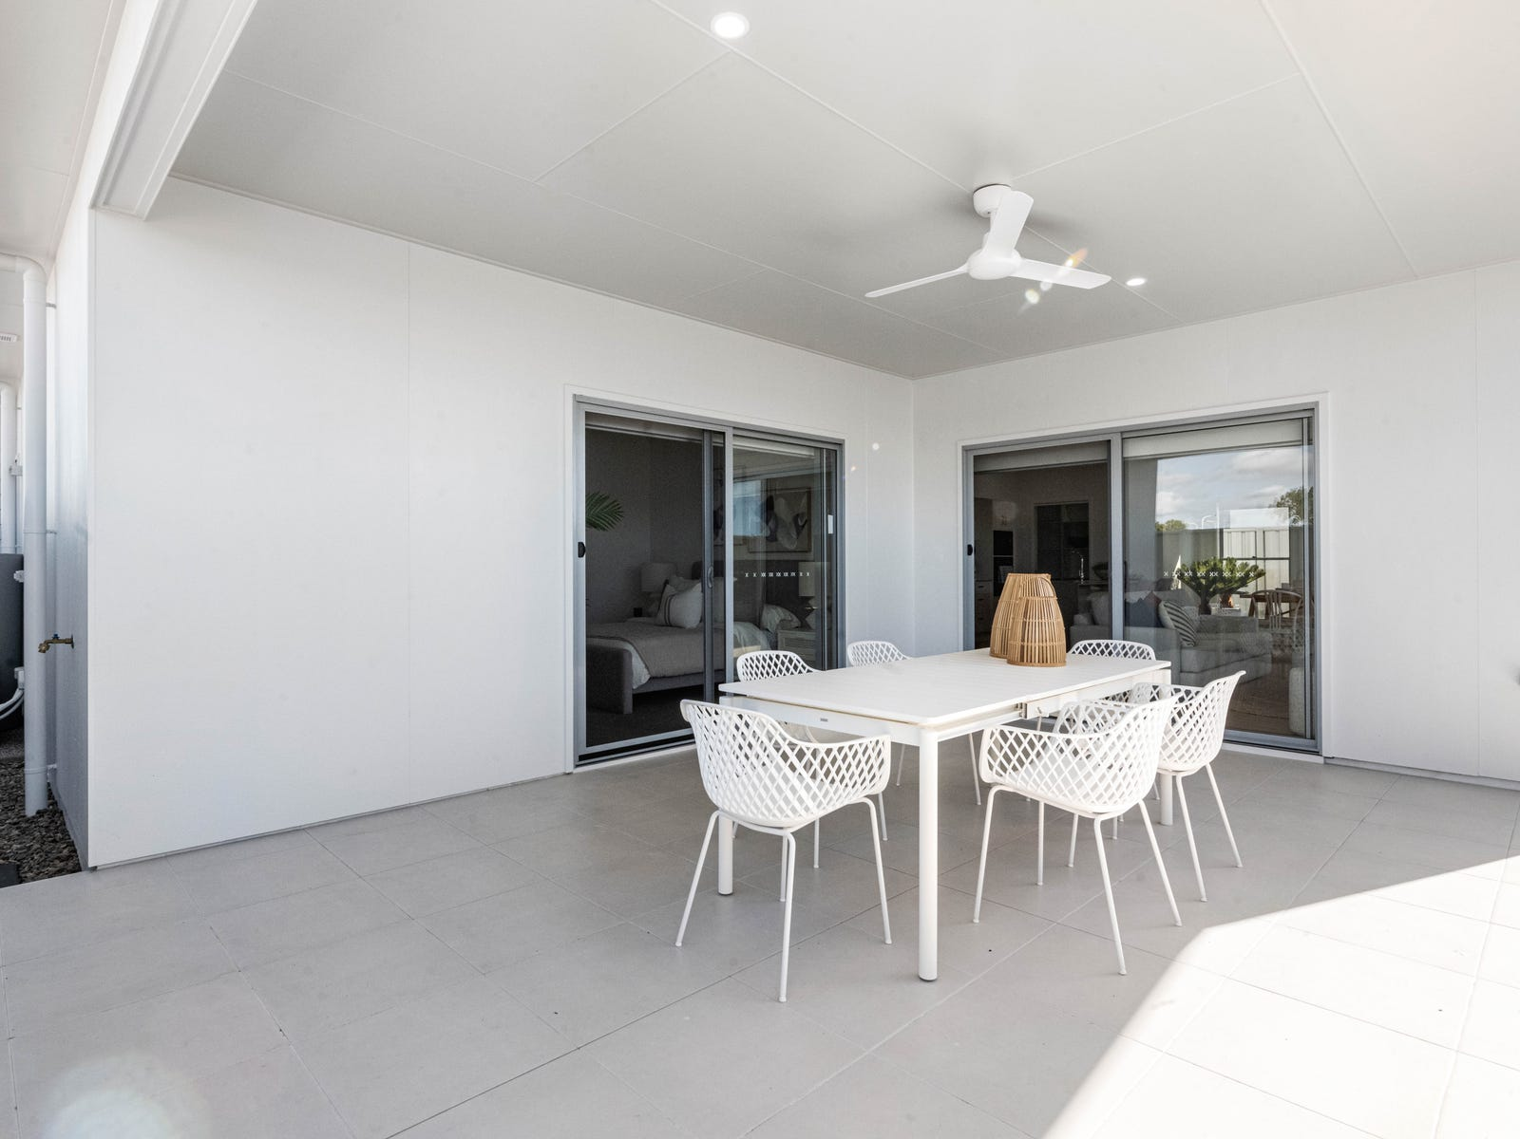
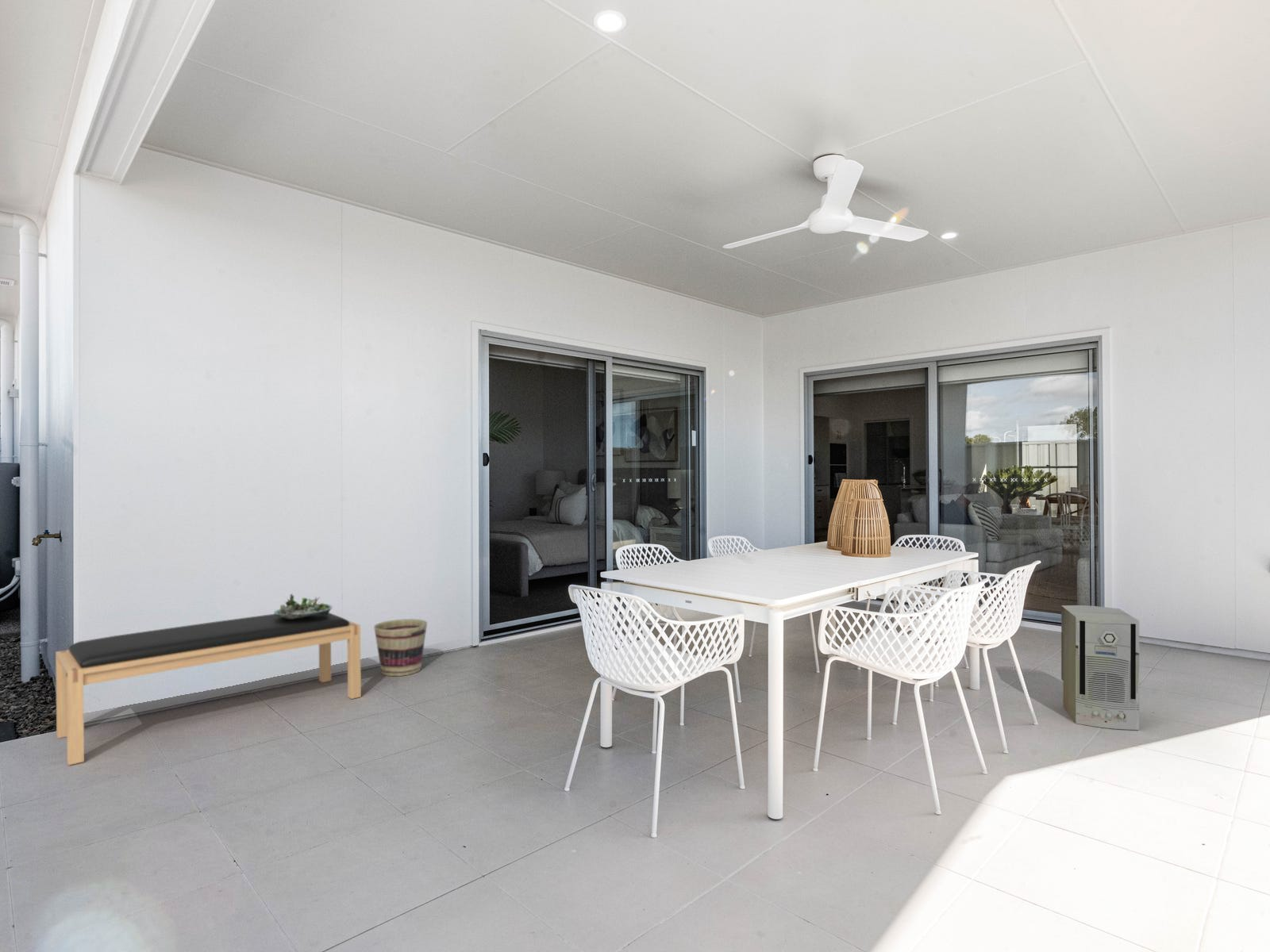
+ bench (217, 662)
+ succulent planter (303, 605)
+ air purifier (1098, 664)
+ basket (401, 647)
